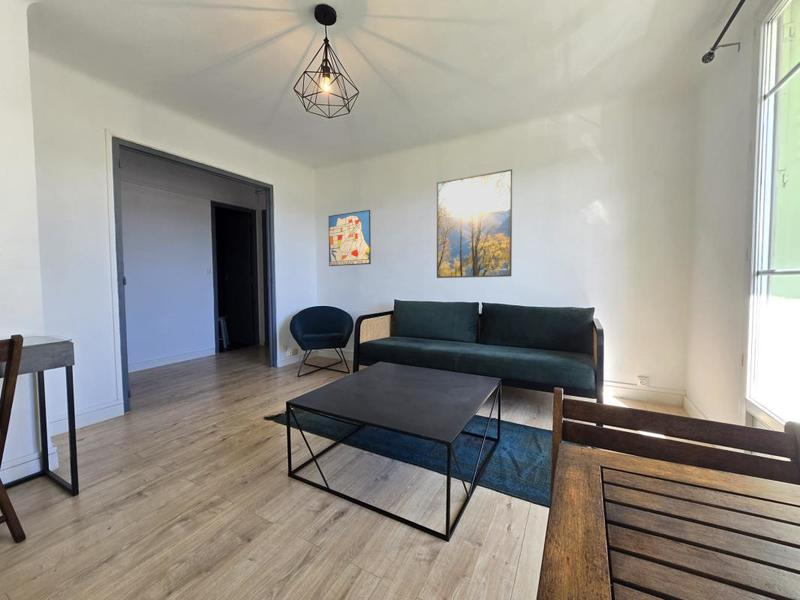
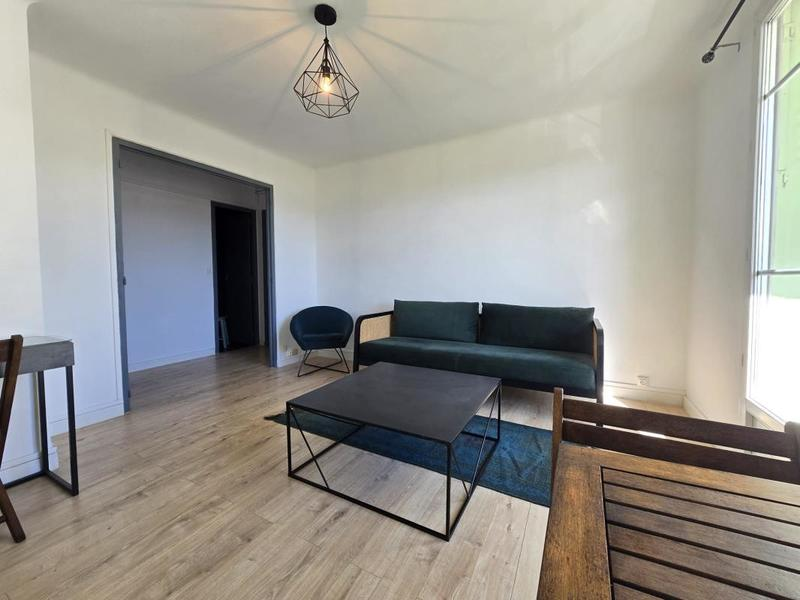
- wall art (348, 239)
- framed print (472, 227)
